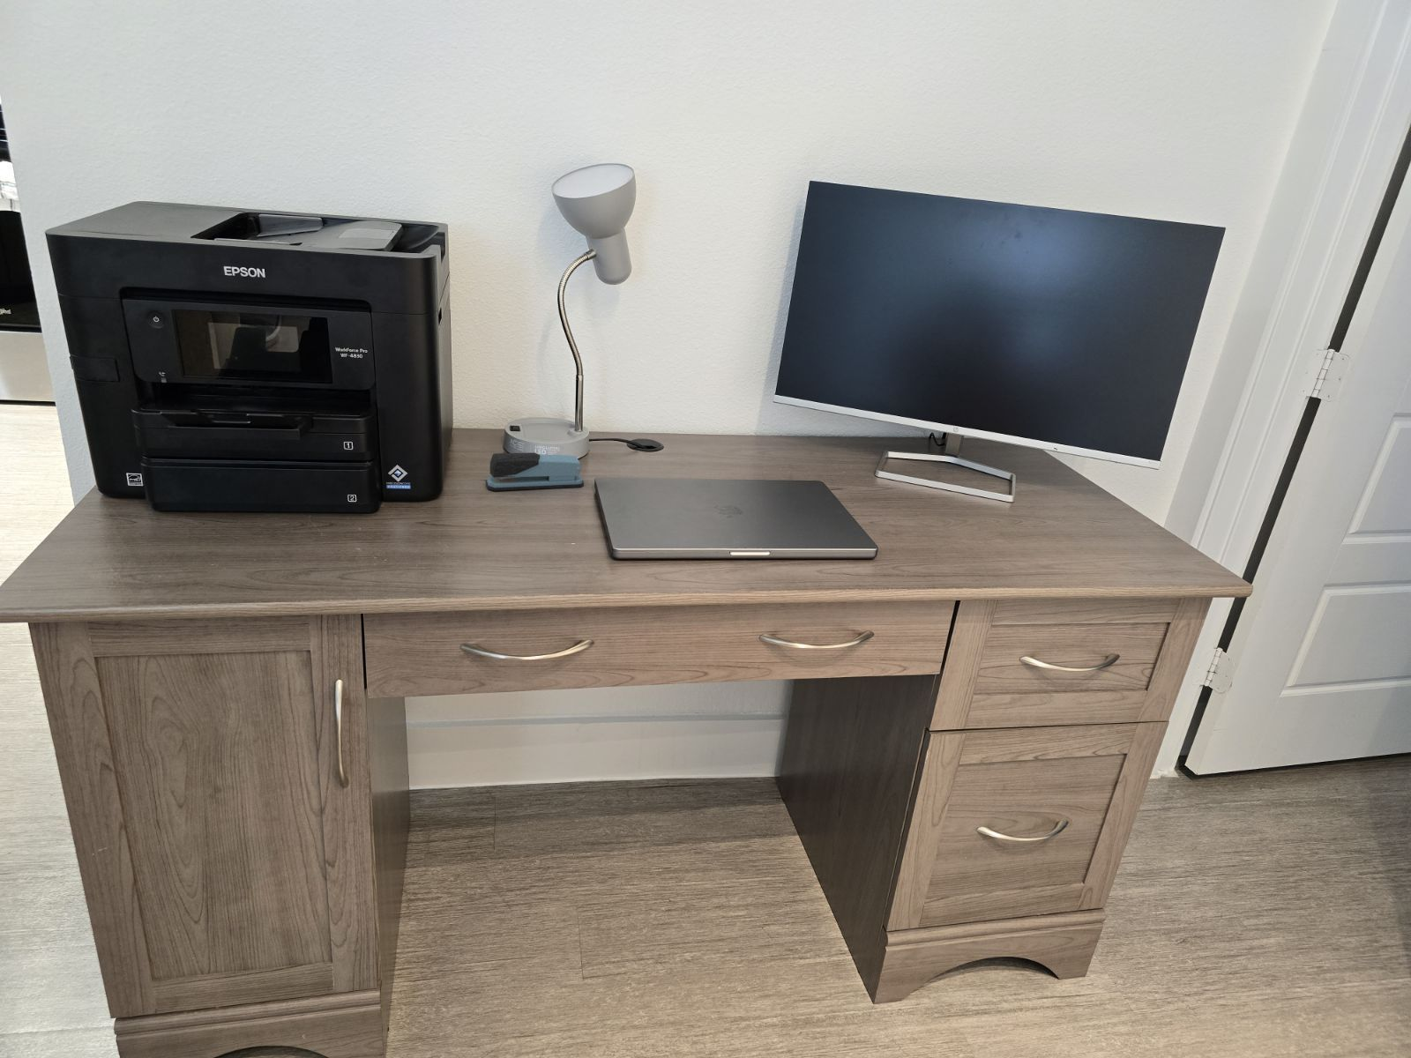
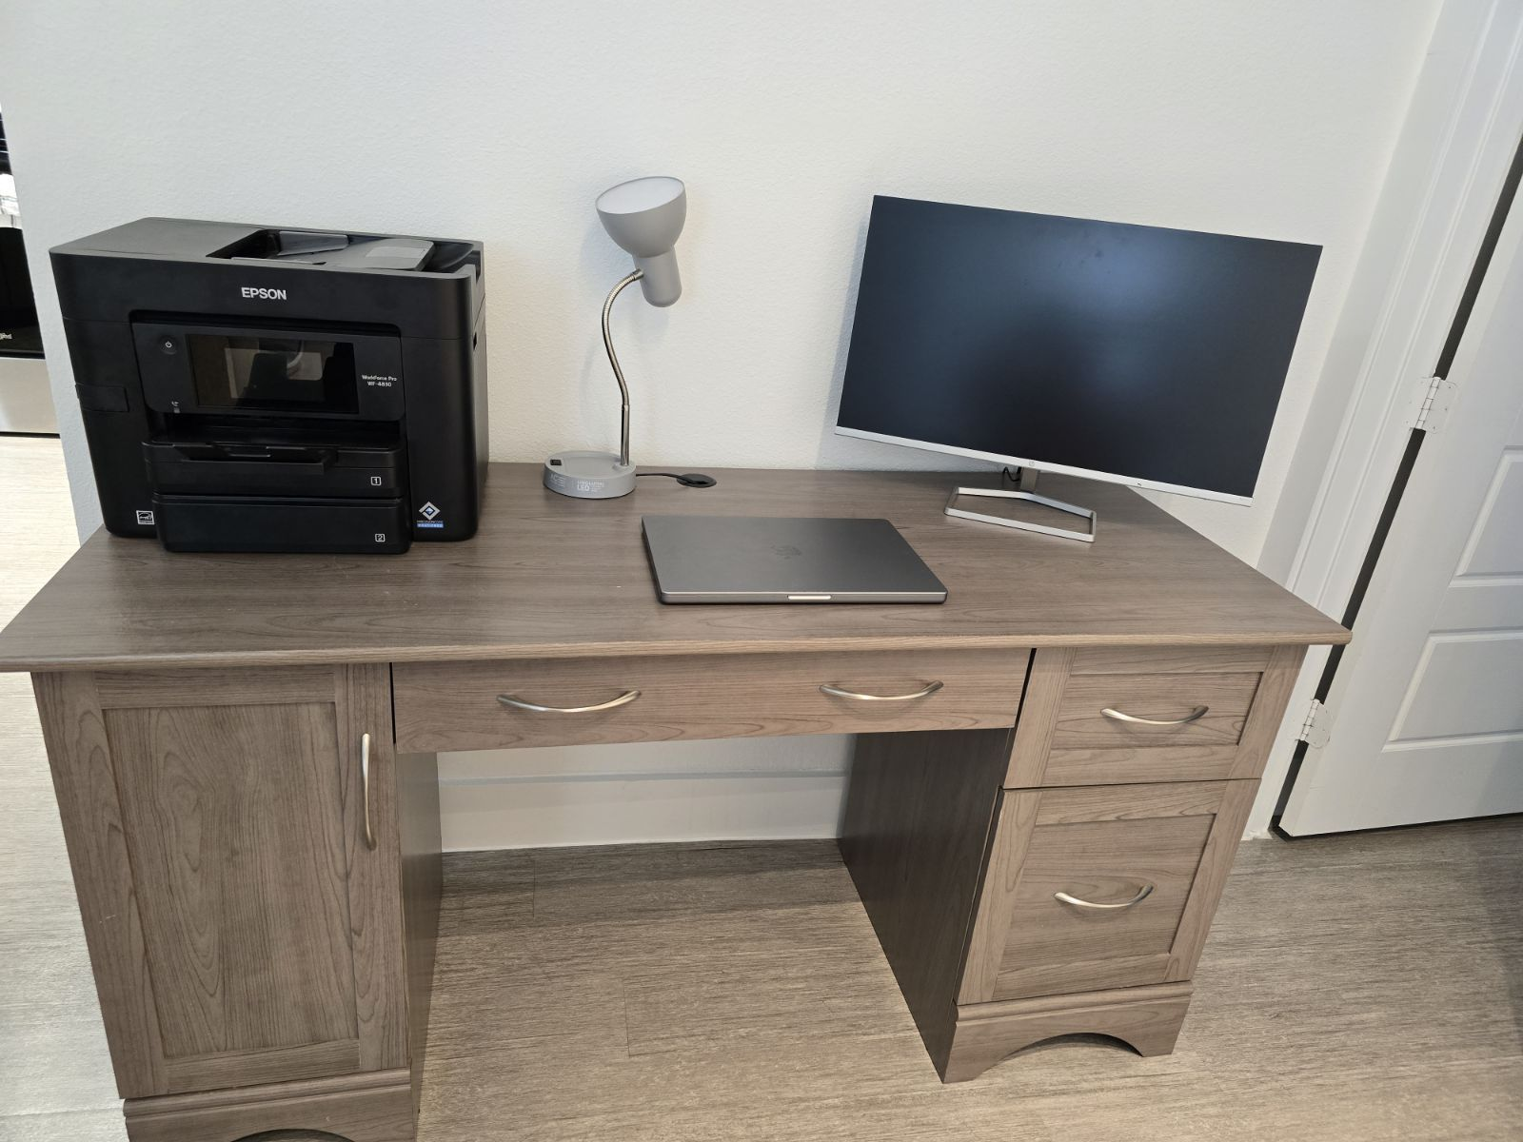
- stapler (534, 469)
